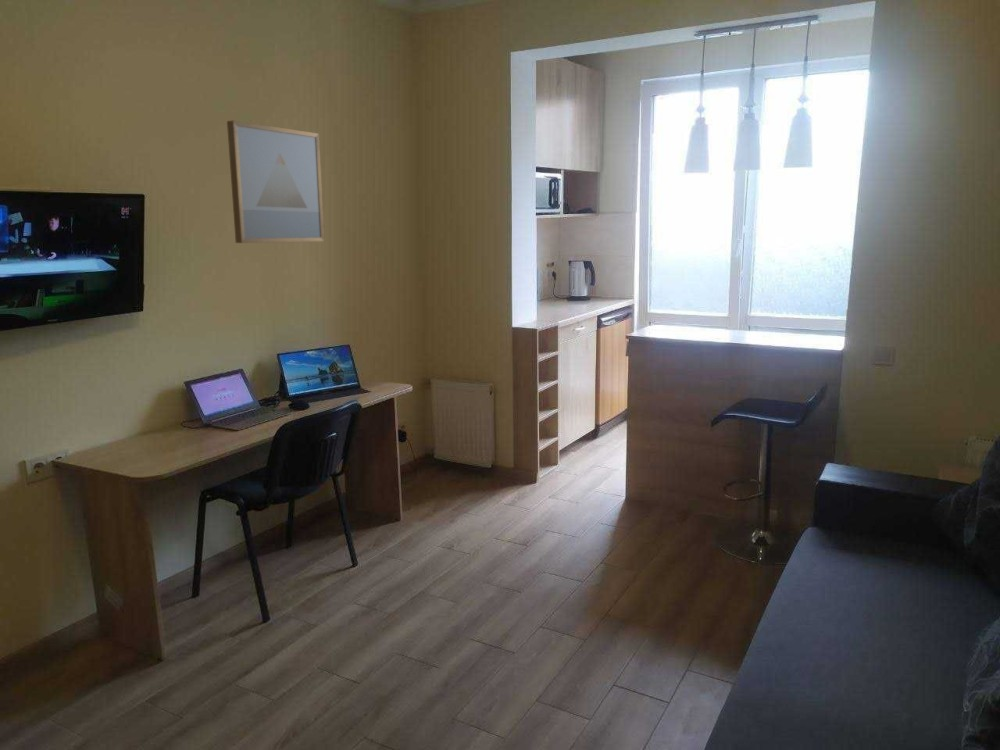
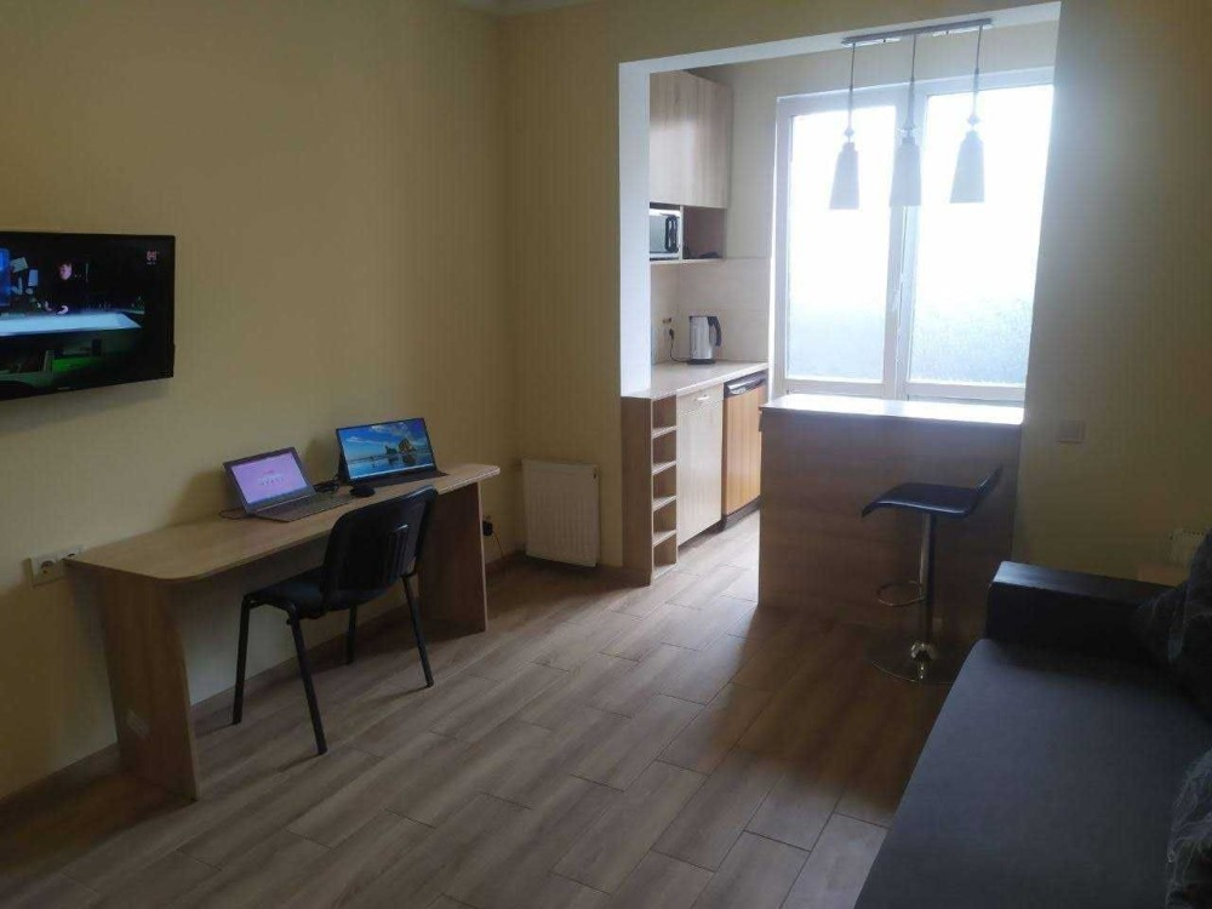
- wall art (279, 185)
